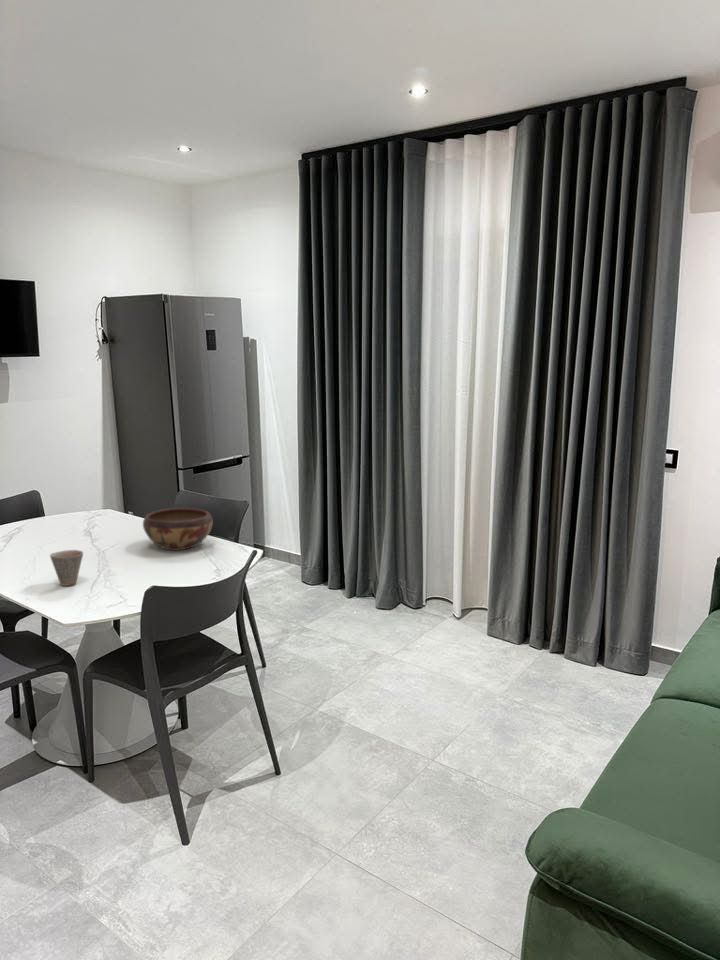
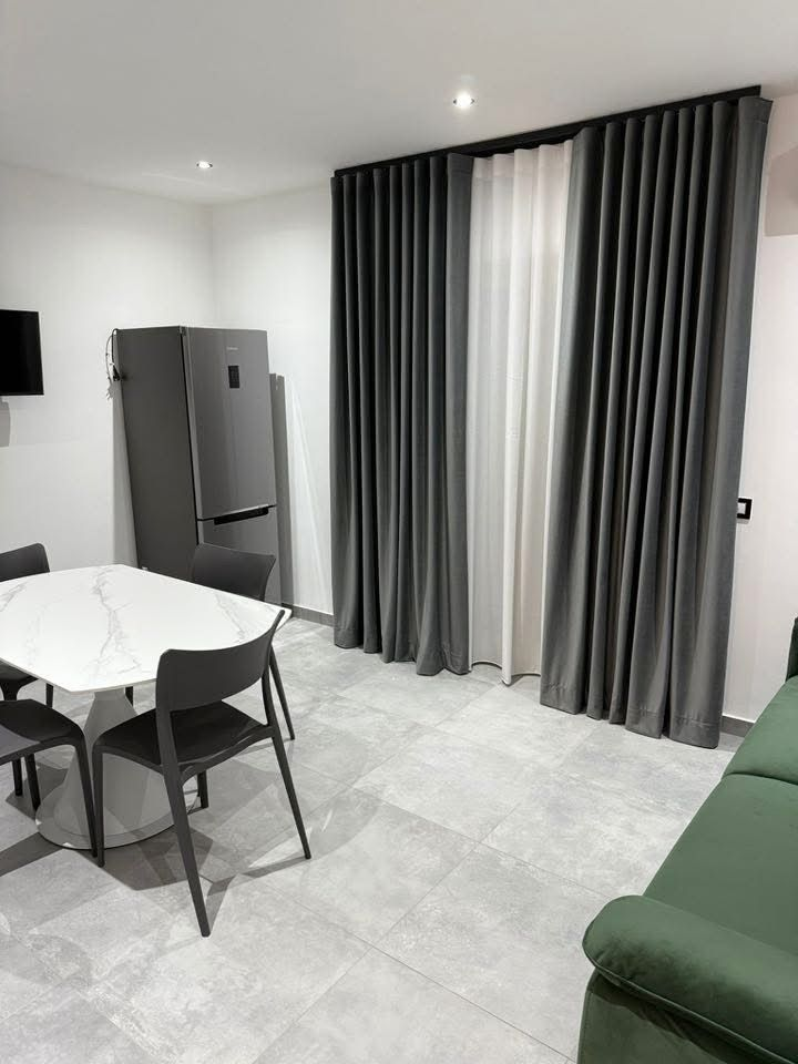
- decorative bowl (178, 529)
- cup (68, 568)
